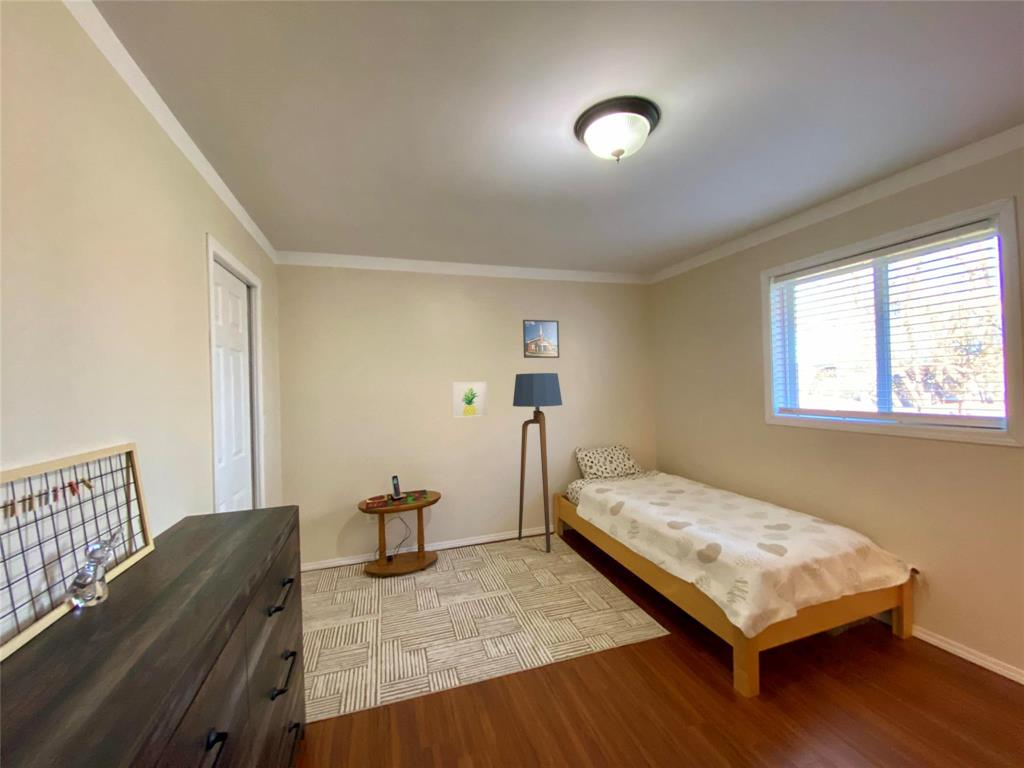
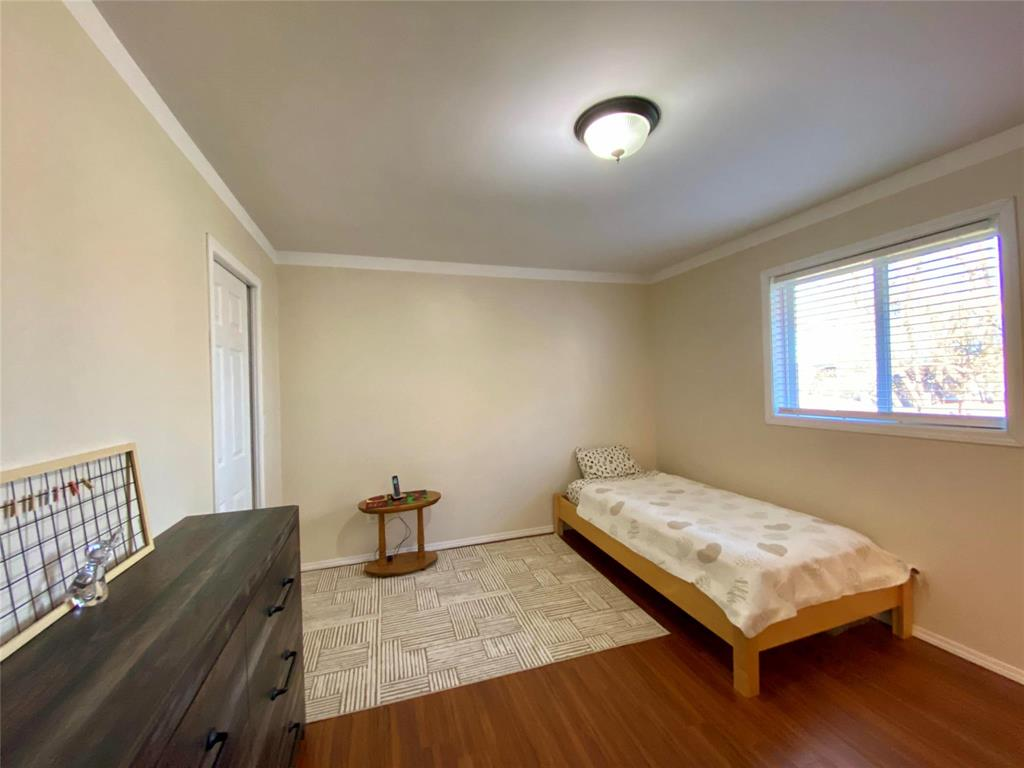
- floor lamp (541, 458)
- wall art (469, 399)
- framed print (541, 339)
